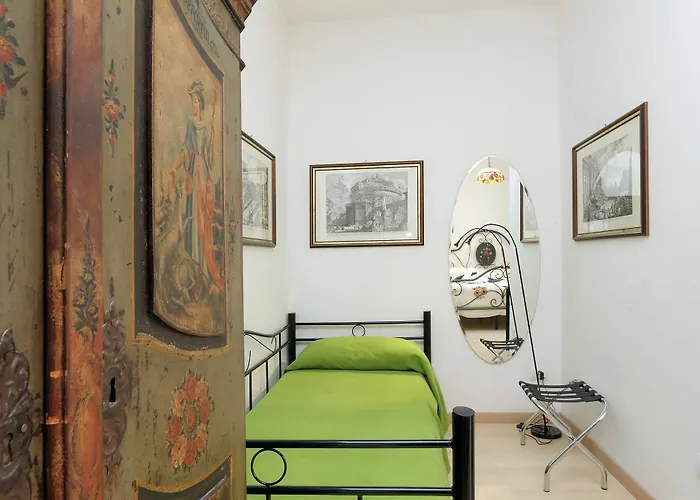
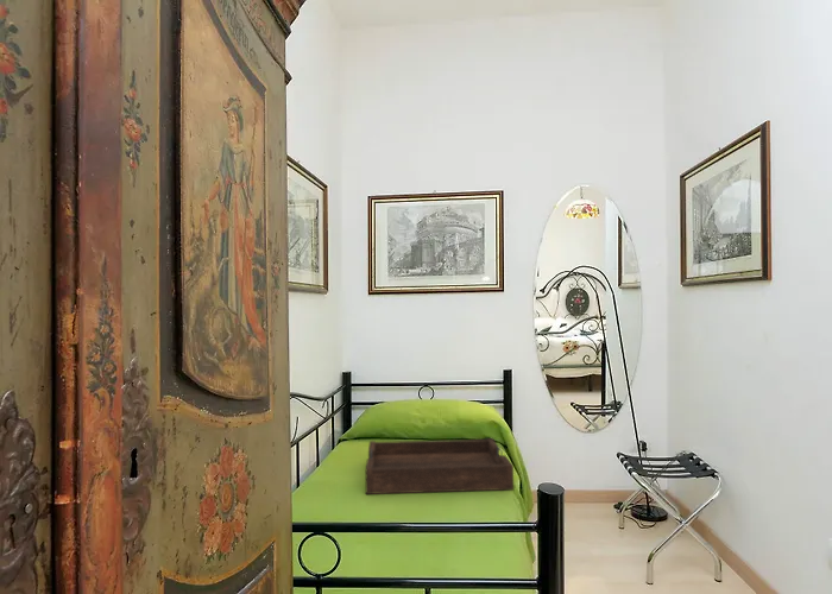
+ tray (435, 462)
